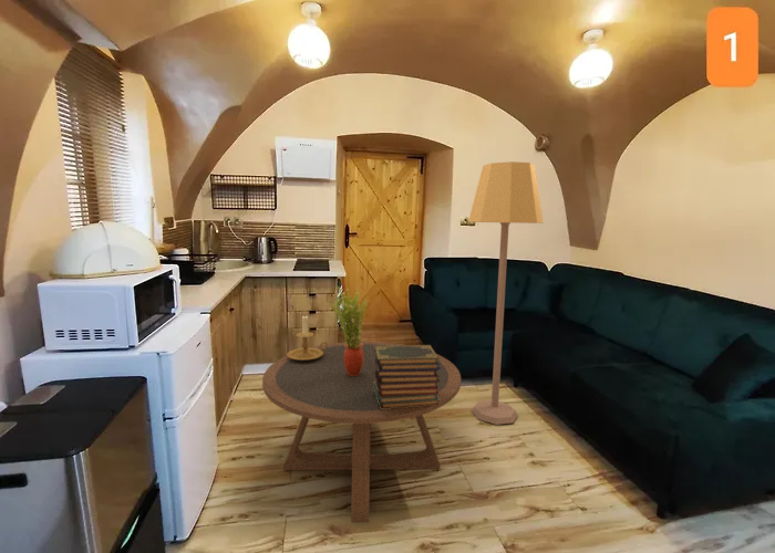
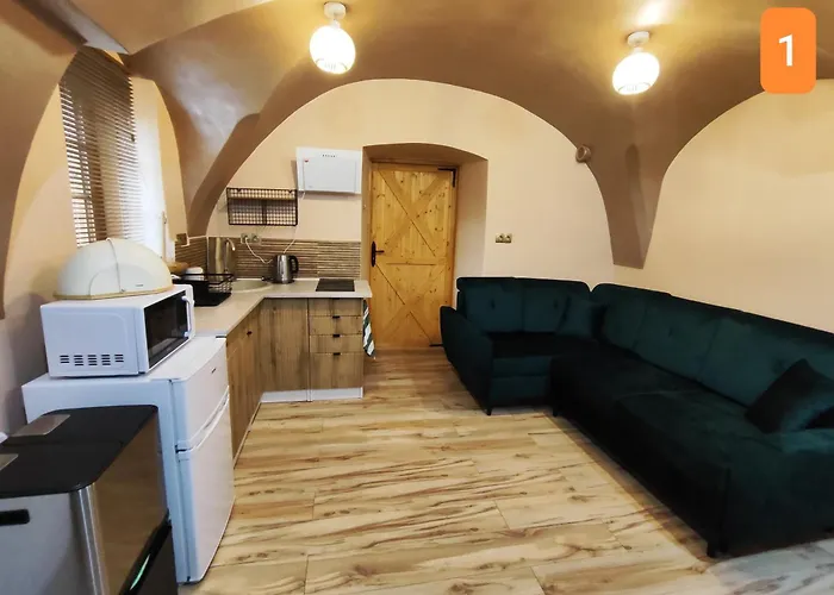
- candle holder (304, 335)
- lamp (500, 294)
- book stack (405, 375)
- coffee table (362, 418)
- potted plant (349, 332)
